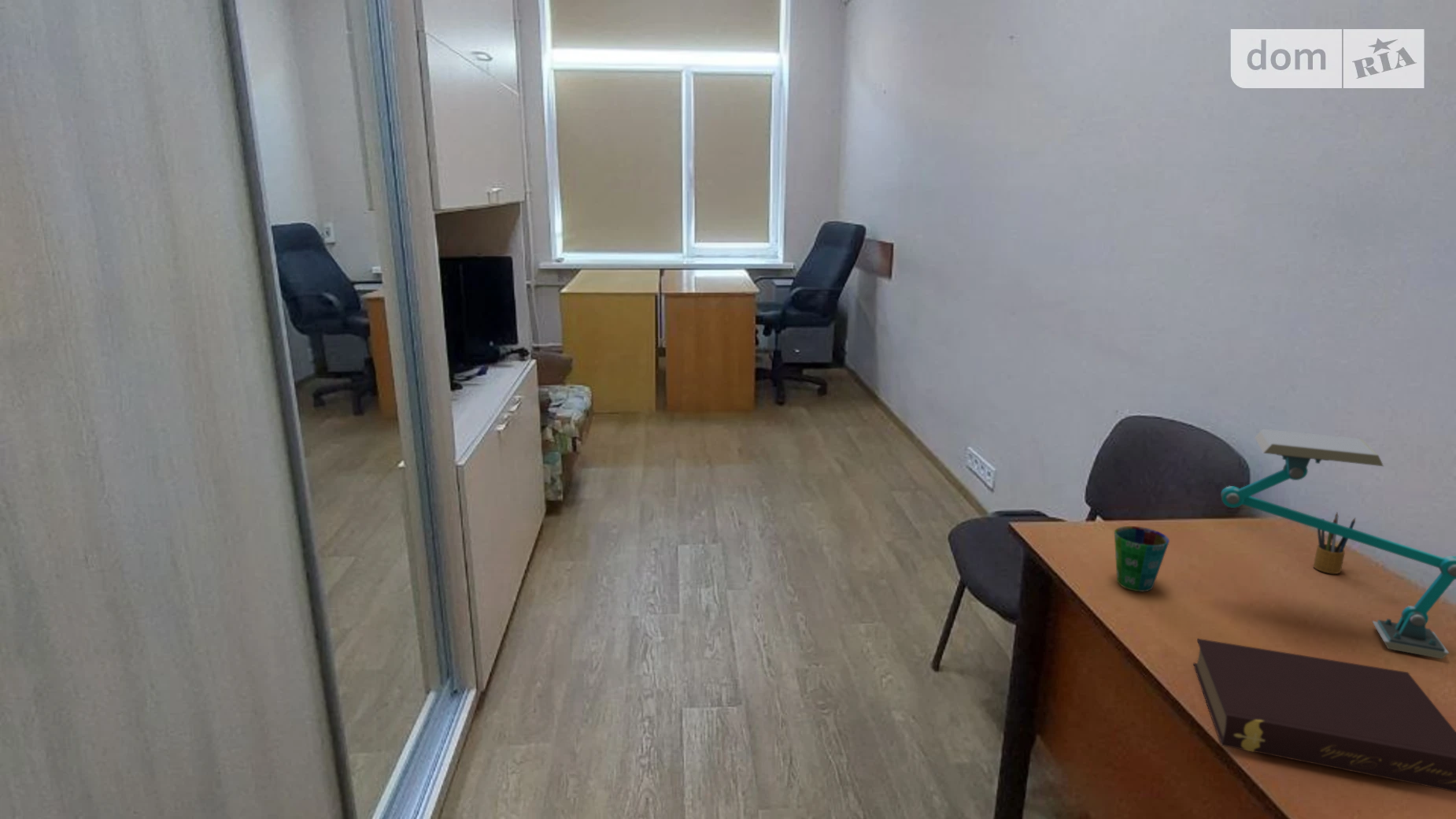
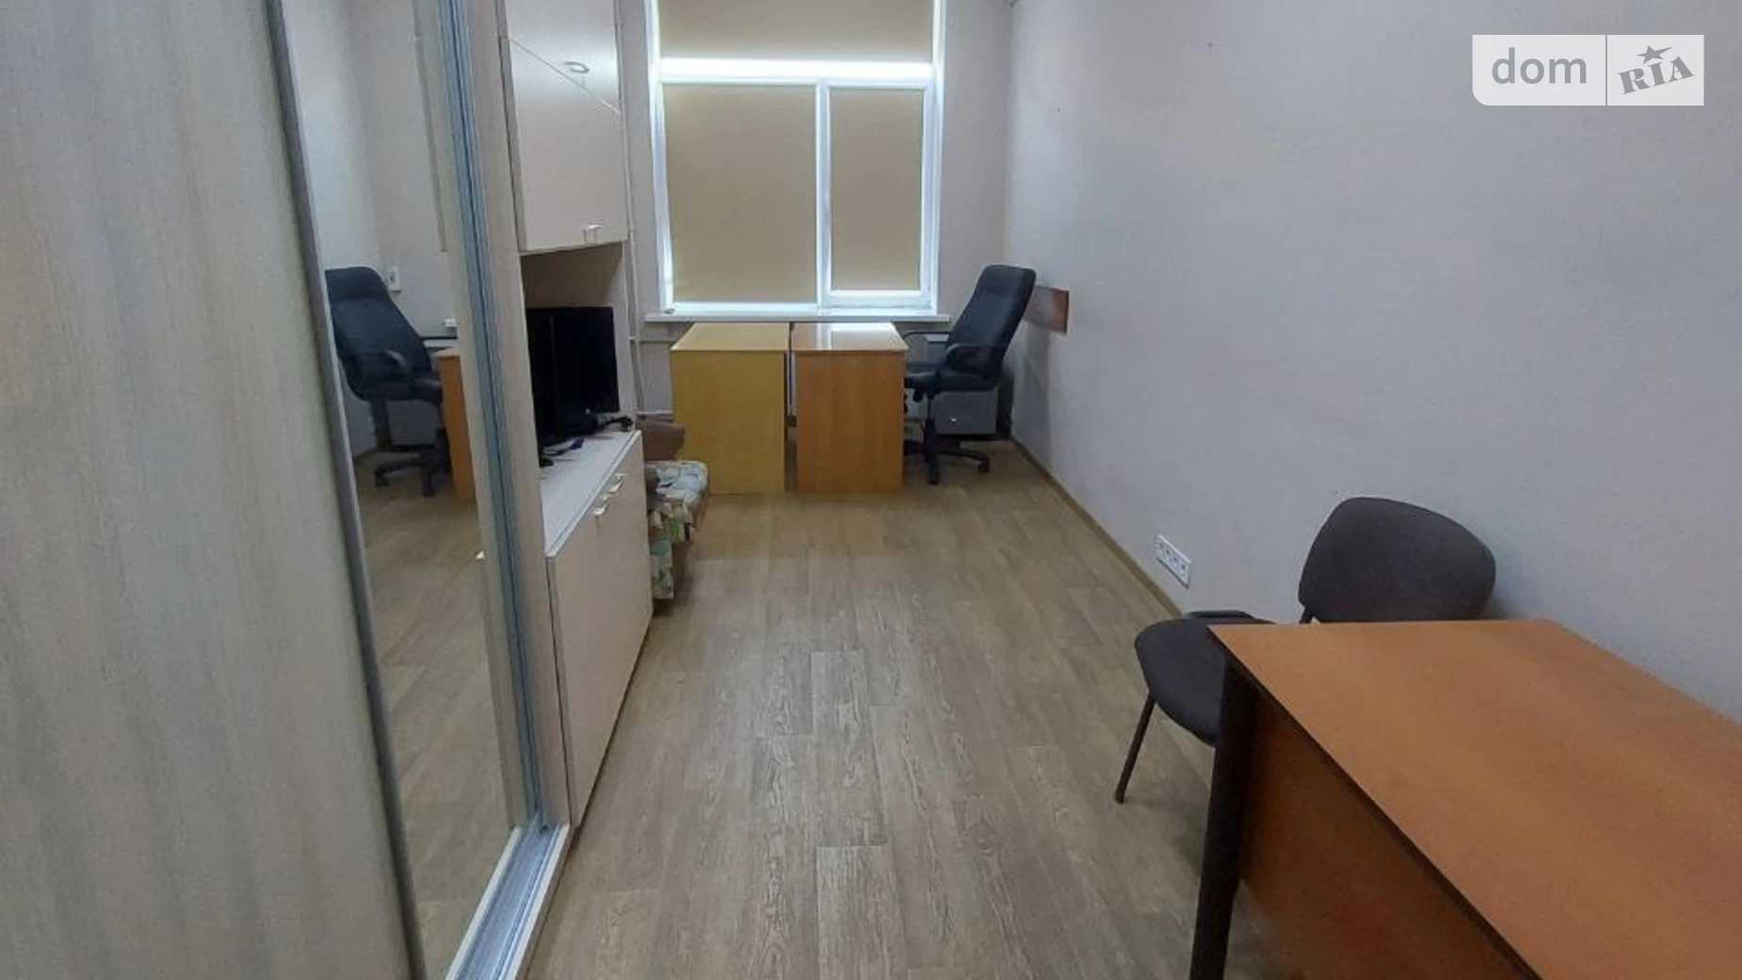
- desk lamp (1337, 535)
- cup (1138, 558)
- pencil box (1333, 543)
- book (1318, 708)
